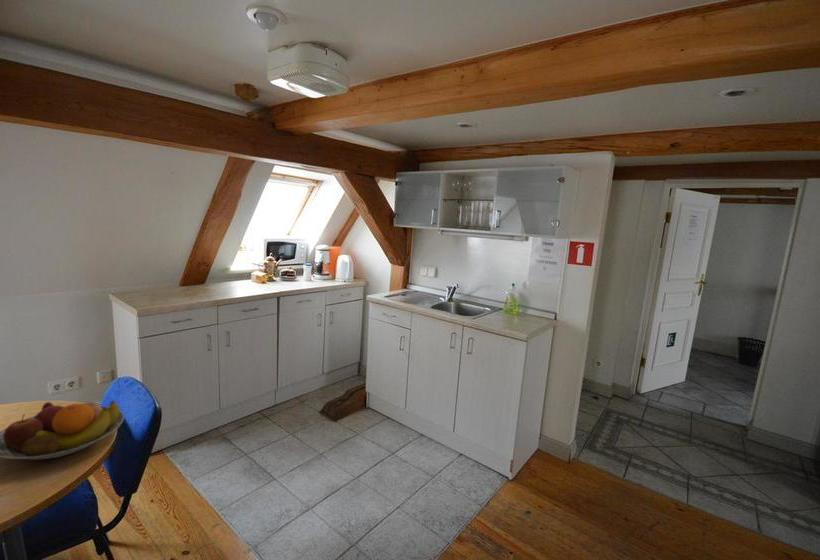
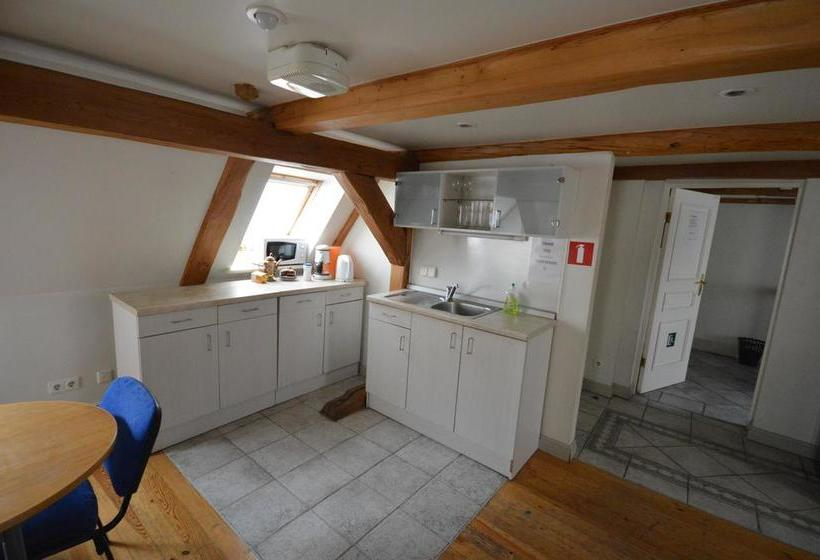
- fruit bowl (61, 424)
